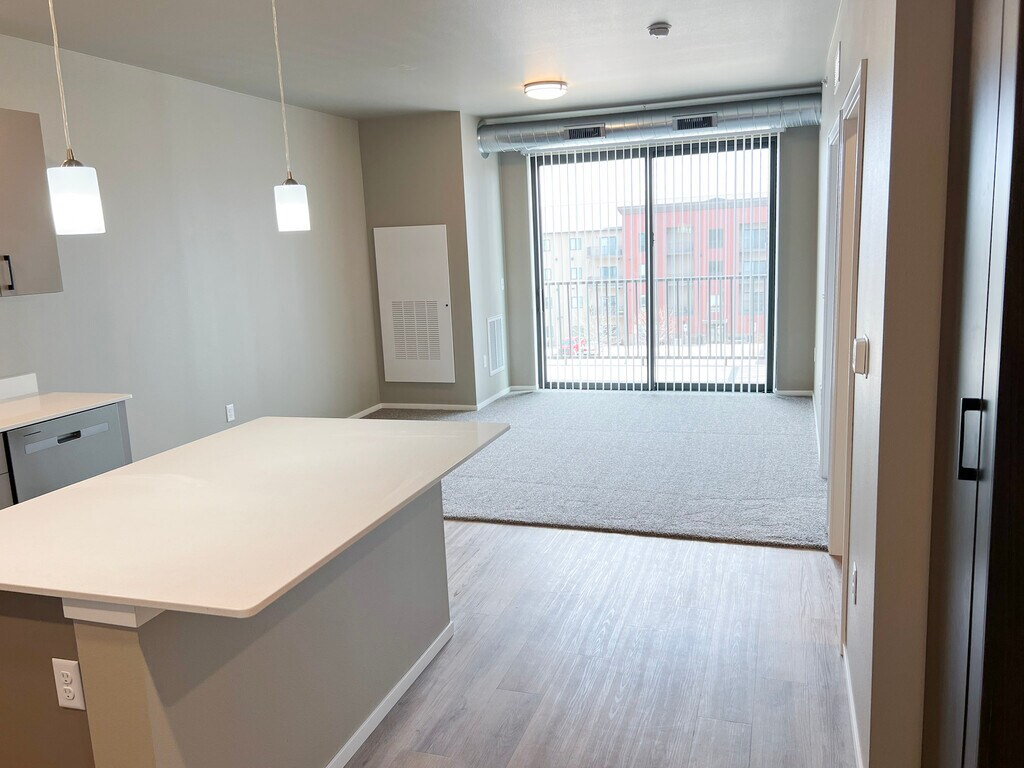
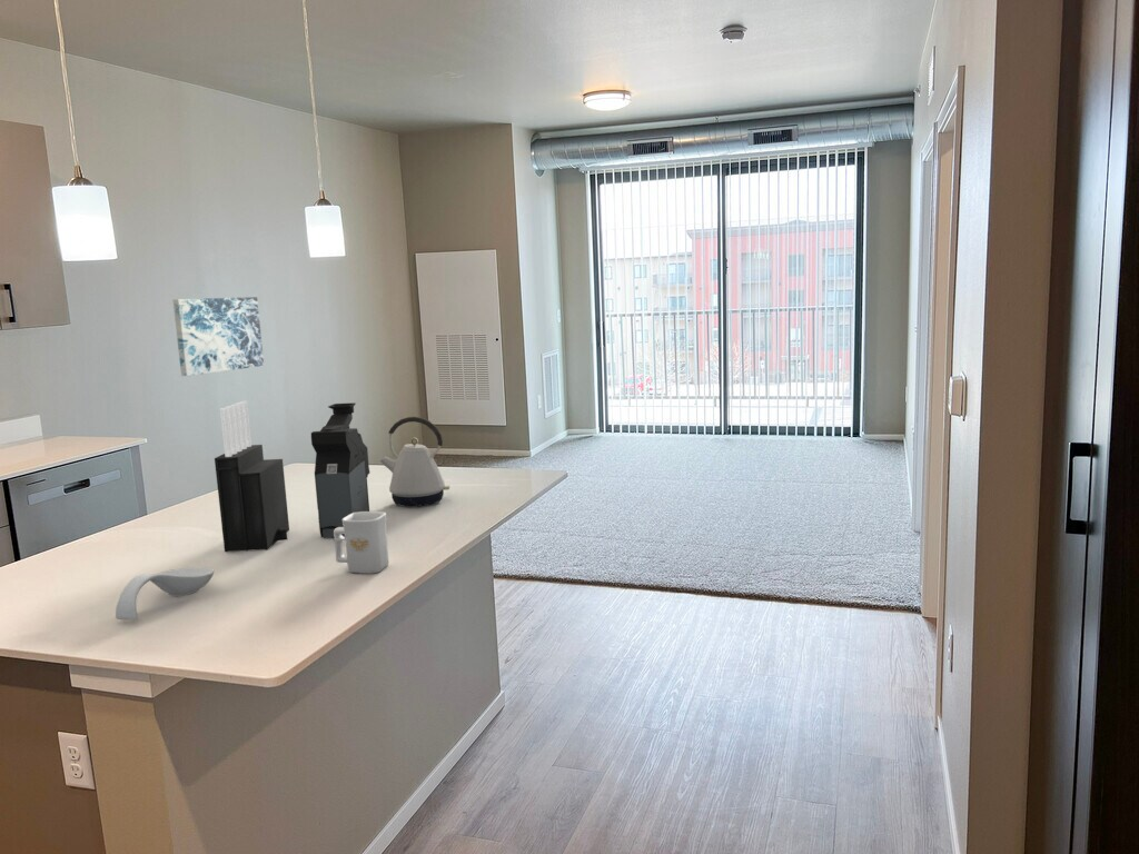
+ coffee maker (341, 468)
+ mug (359, 542)
+ knife block (256, 473)
+ kettle (413, 459)
+ wall art (220, 334)
+ spoon rest (165, 584)
